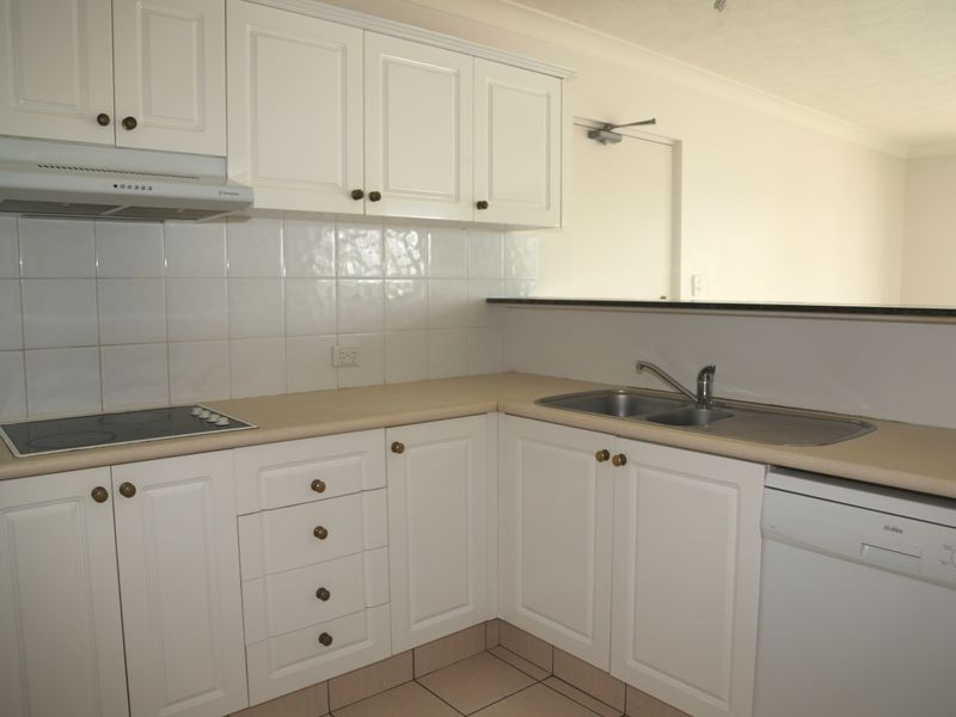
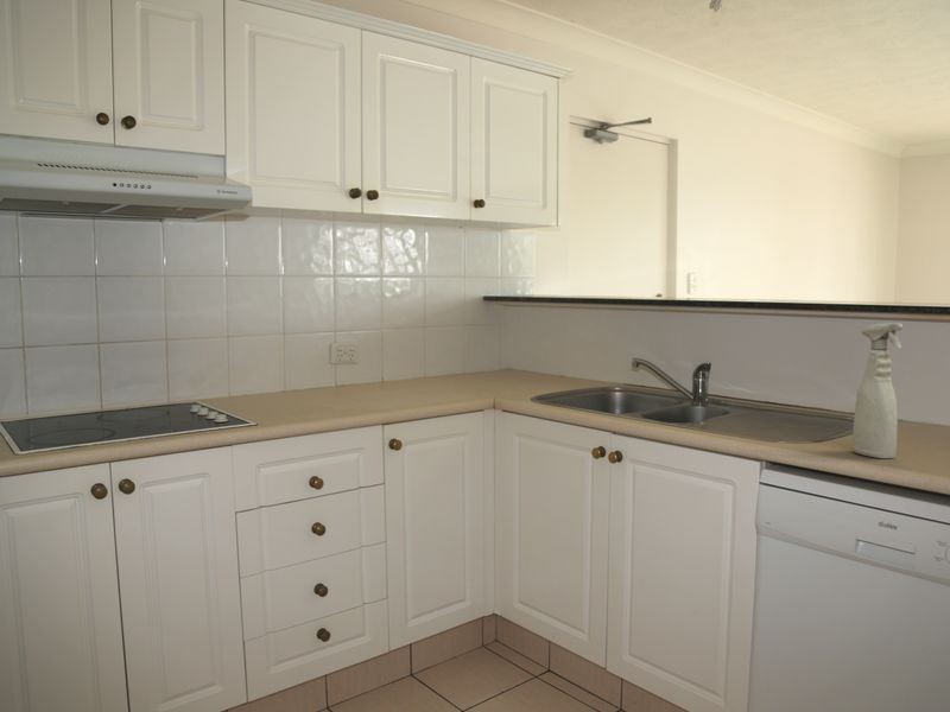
+ spray bottle (876, 388)
